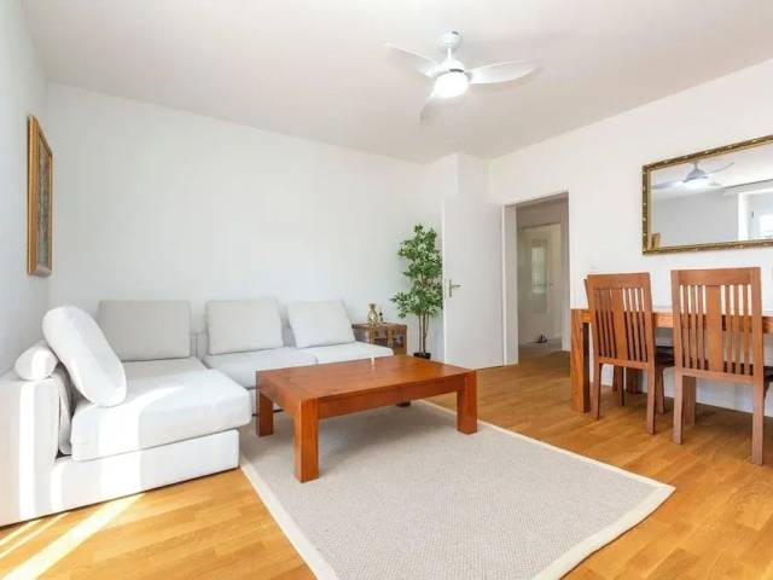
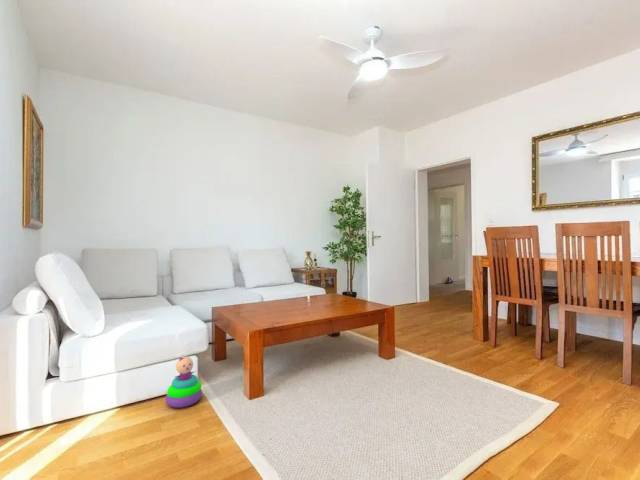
+ stacking toy (183, 378)
